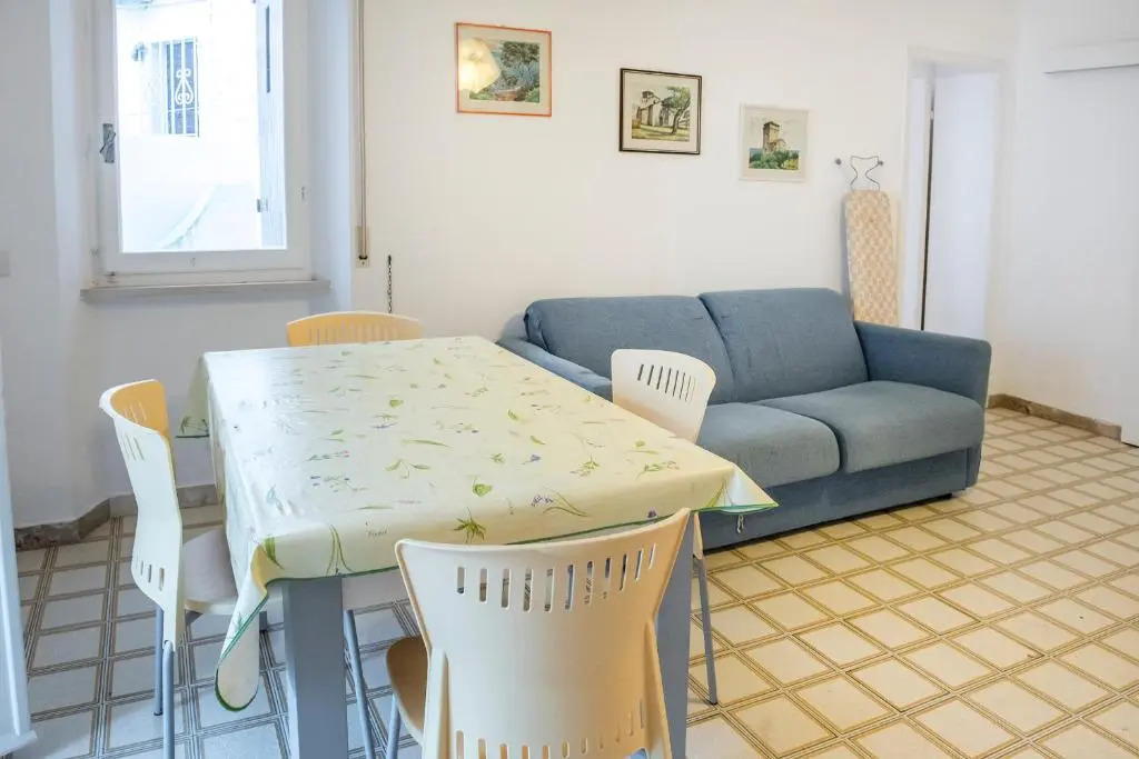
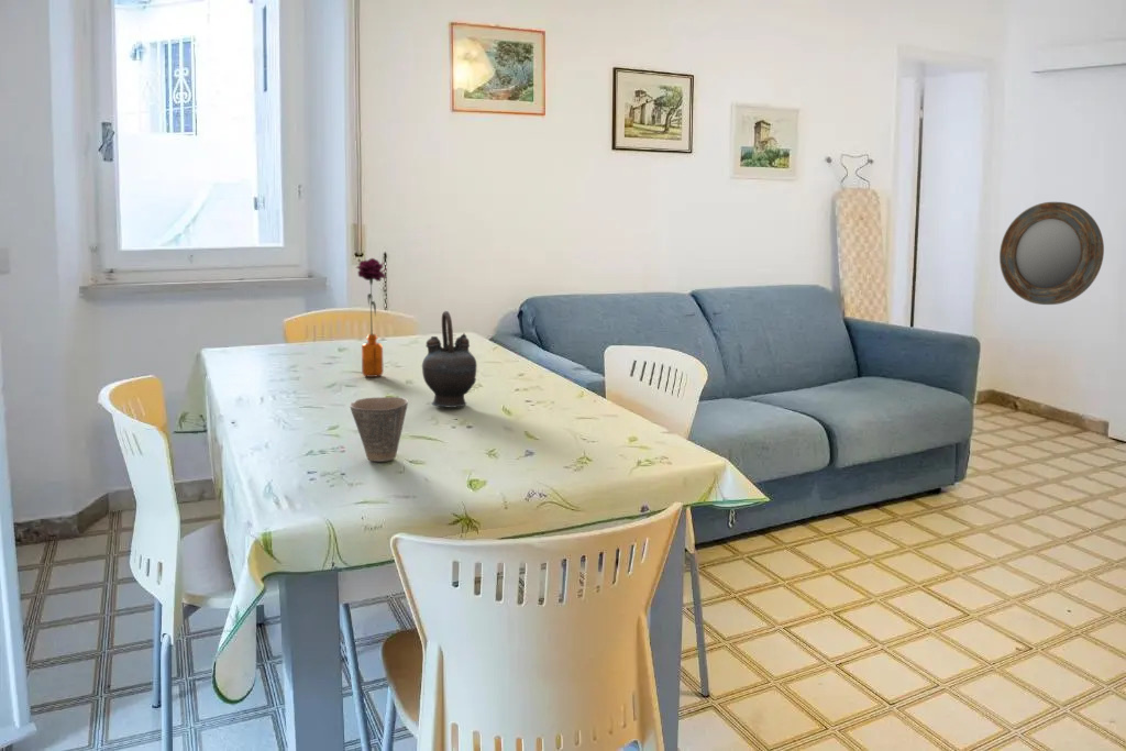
+ cup (379, 430)
+ teapot (449, 357)
+ home mirror (1048, 253)
+ flower (371, 317)
